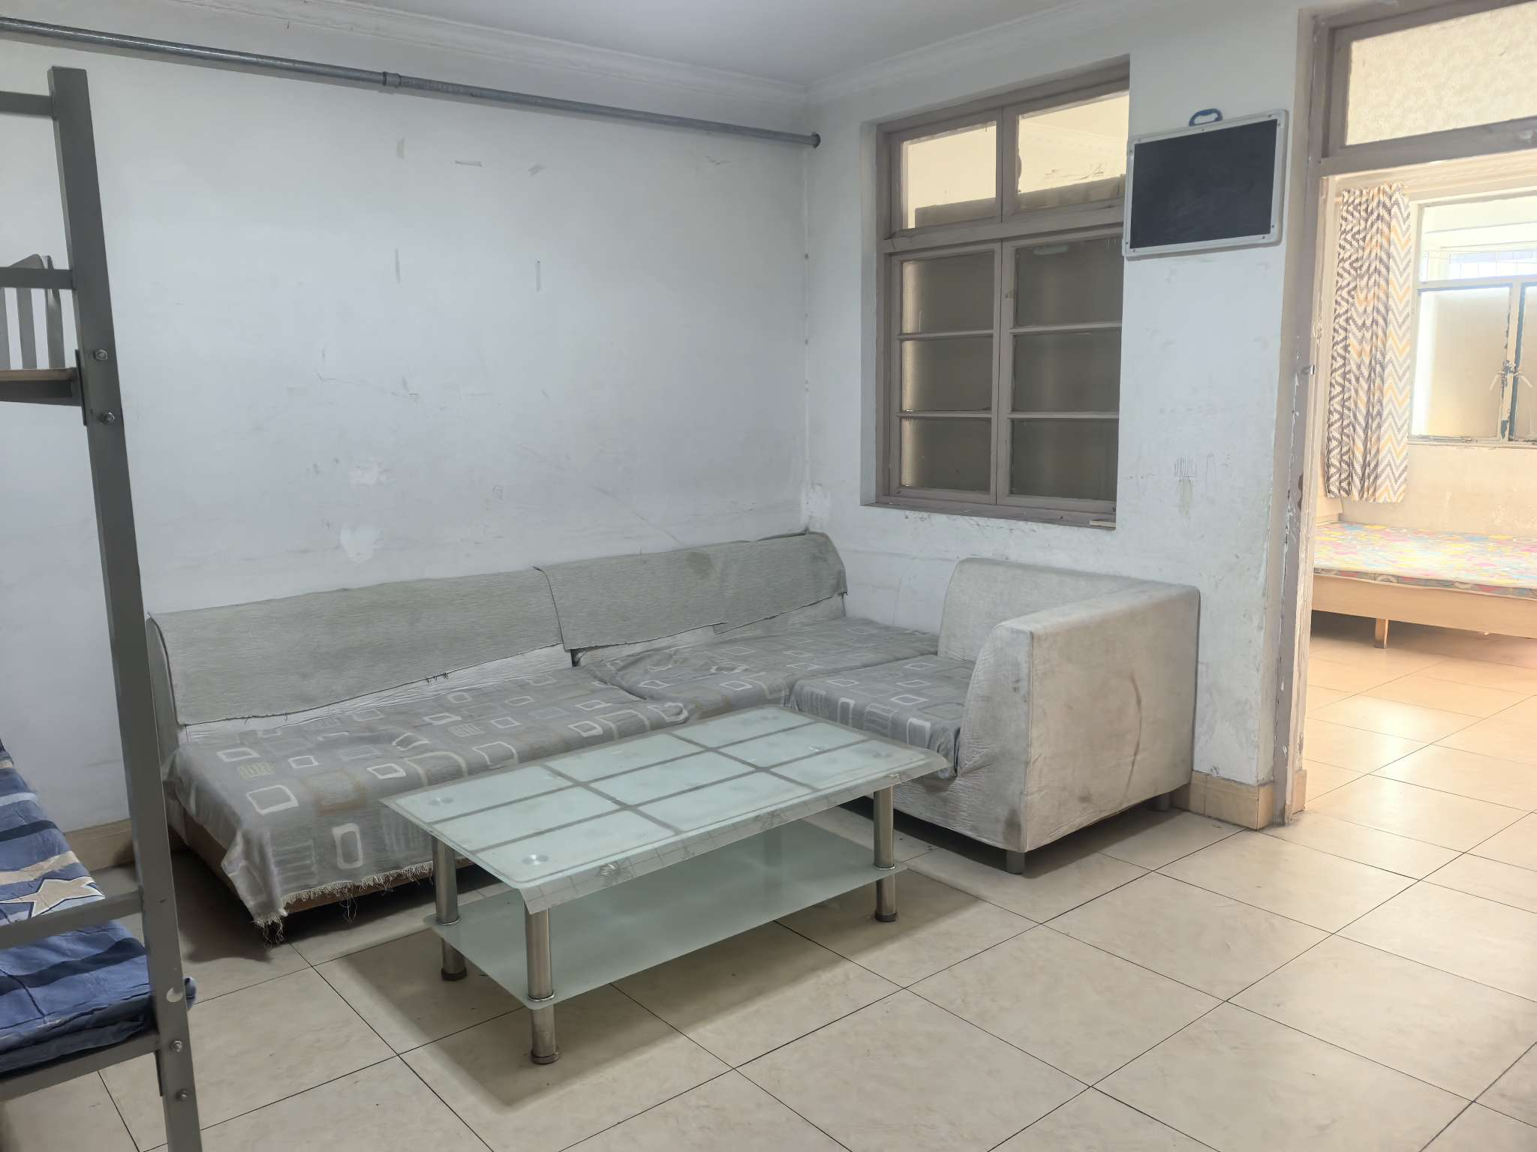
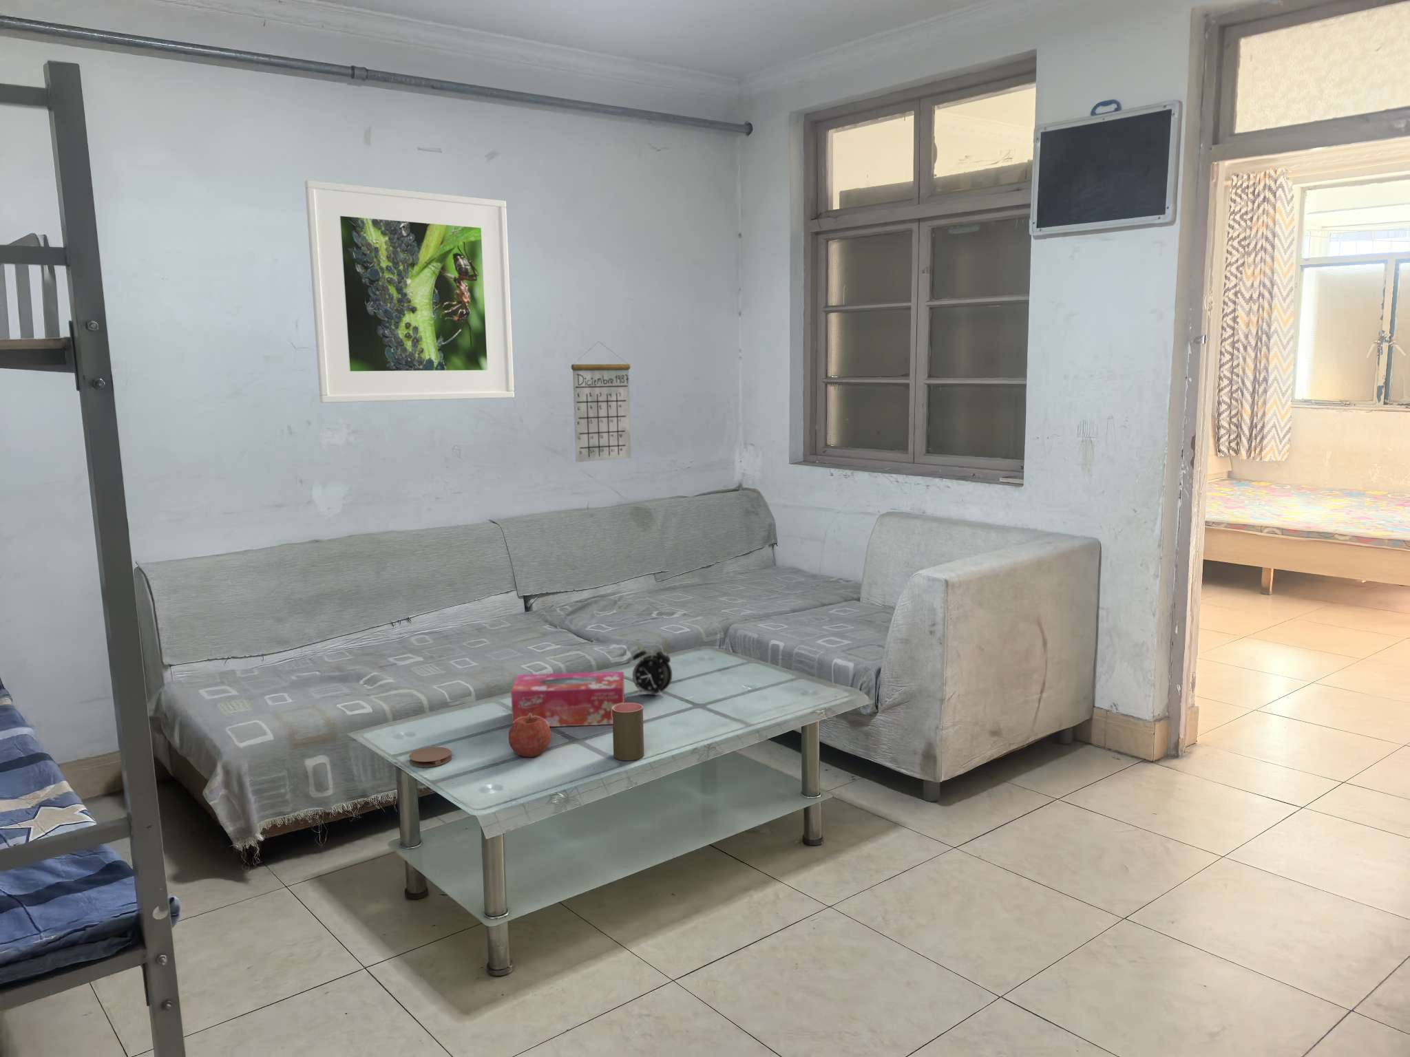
+ tissue box (570, 698)
+ cup (628, 731)
+ fruit (530, 733)
+ alarm clock (651, 670)
+ coaster (431, 756)
+ calendar (602, 401)
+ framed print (416, 296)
